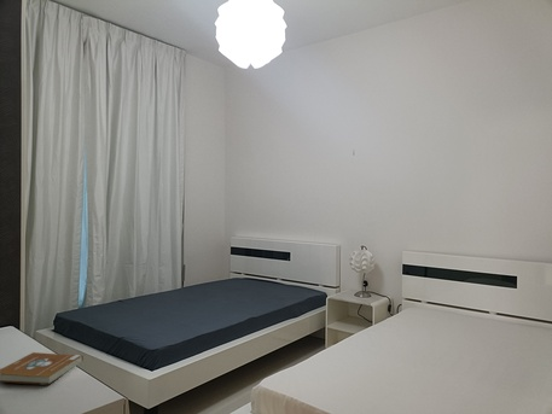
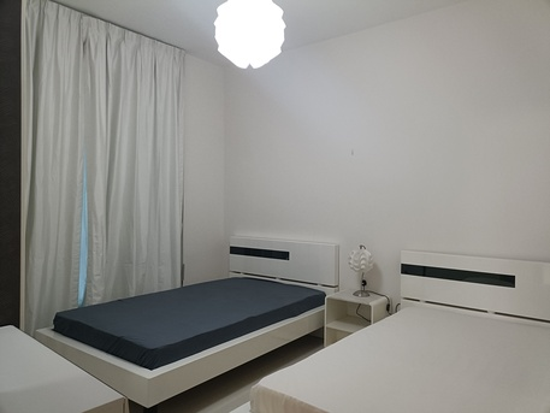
- book (40, 367)
